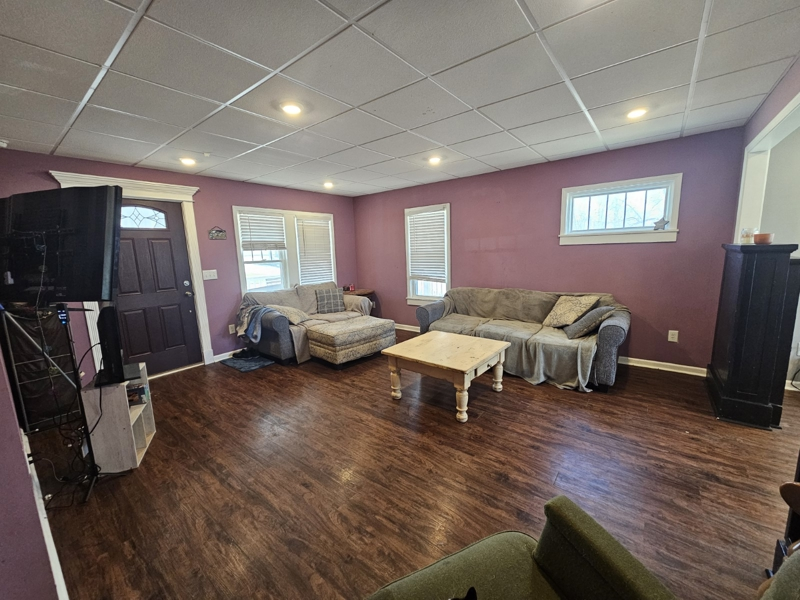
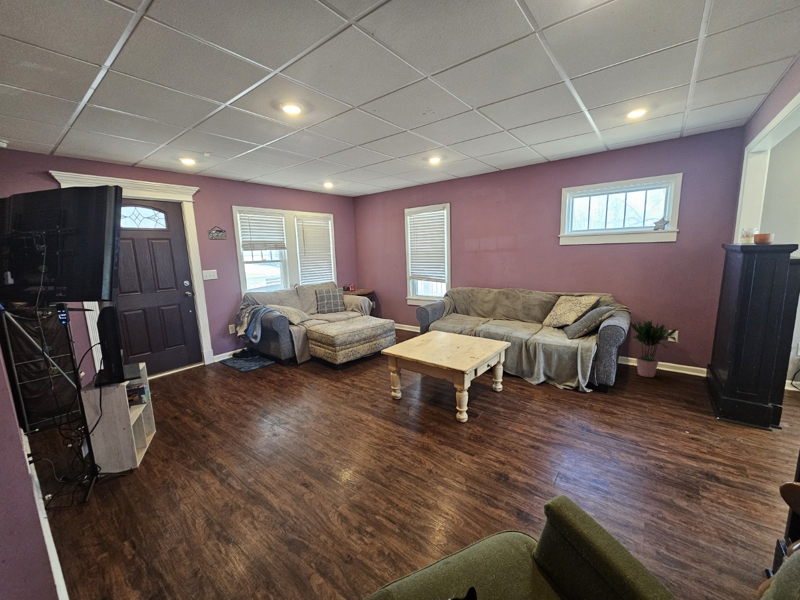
+ potted plant (651, 347)
